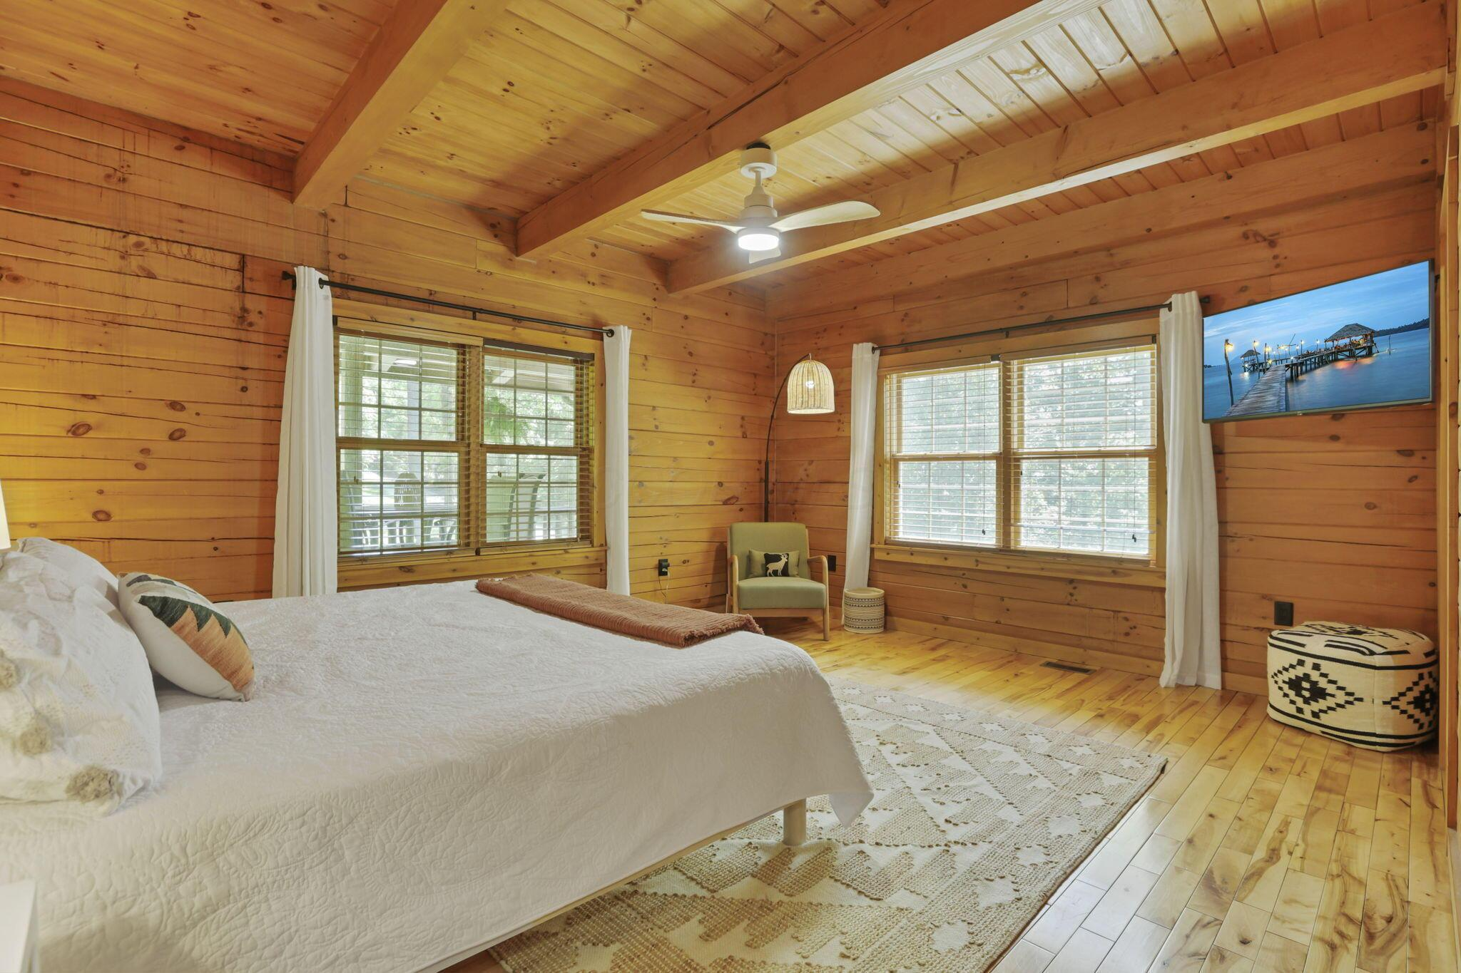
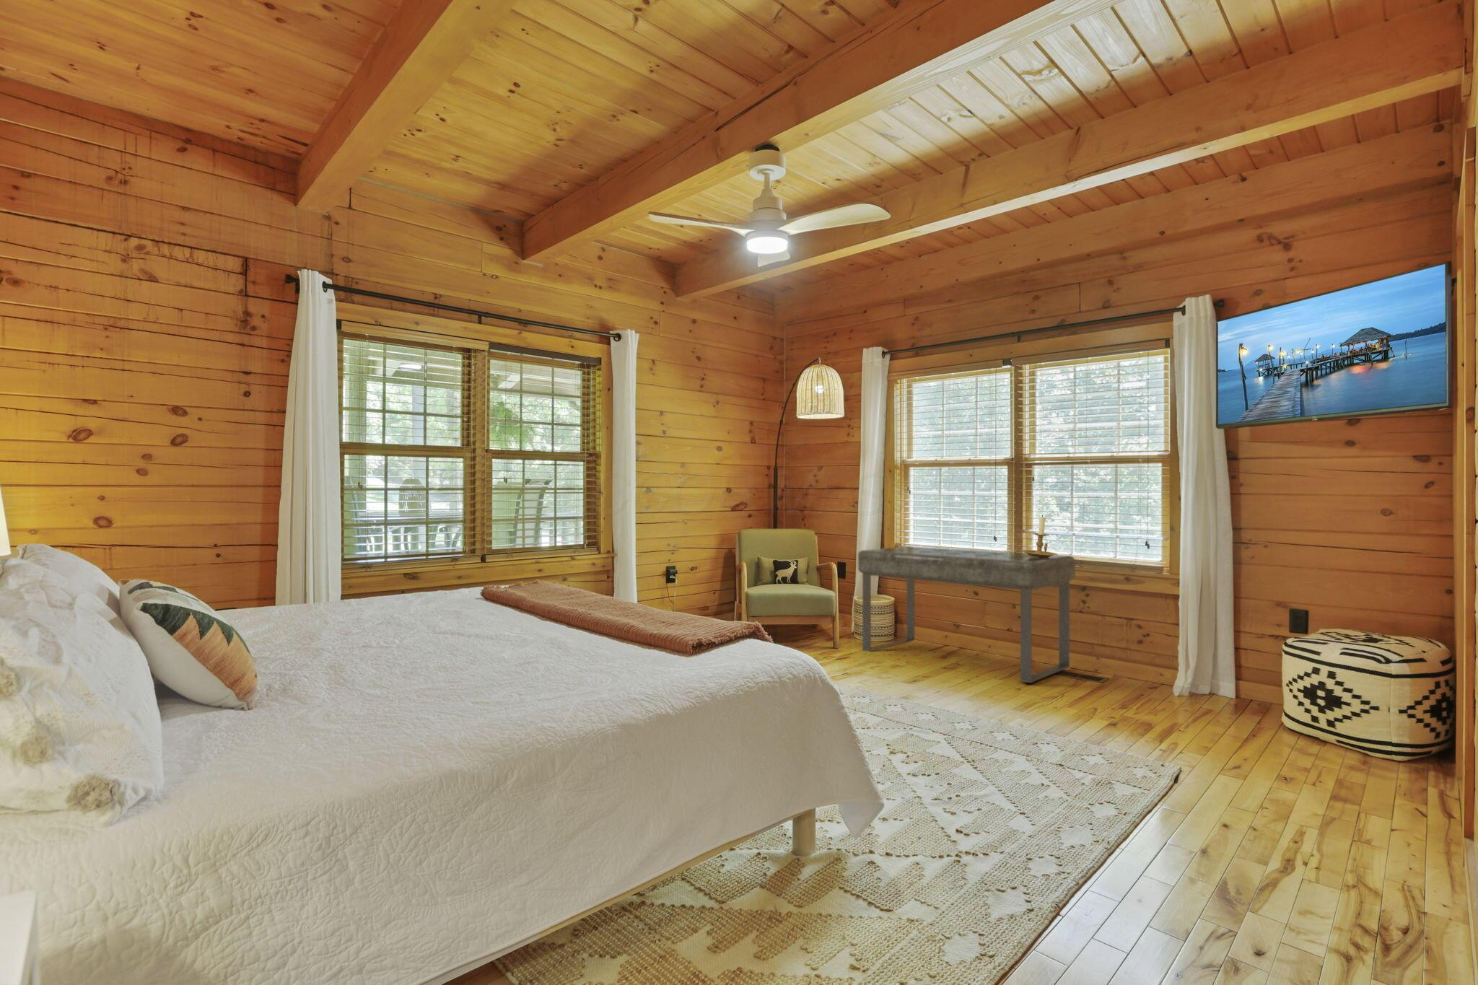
+ bench (962, 584)
+ candle holder (1038, 535)
